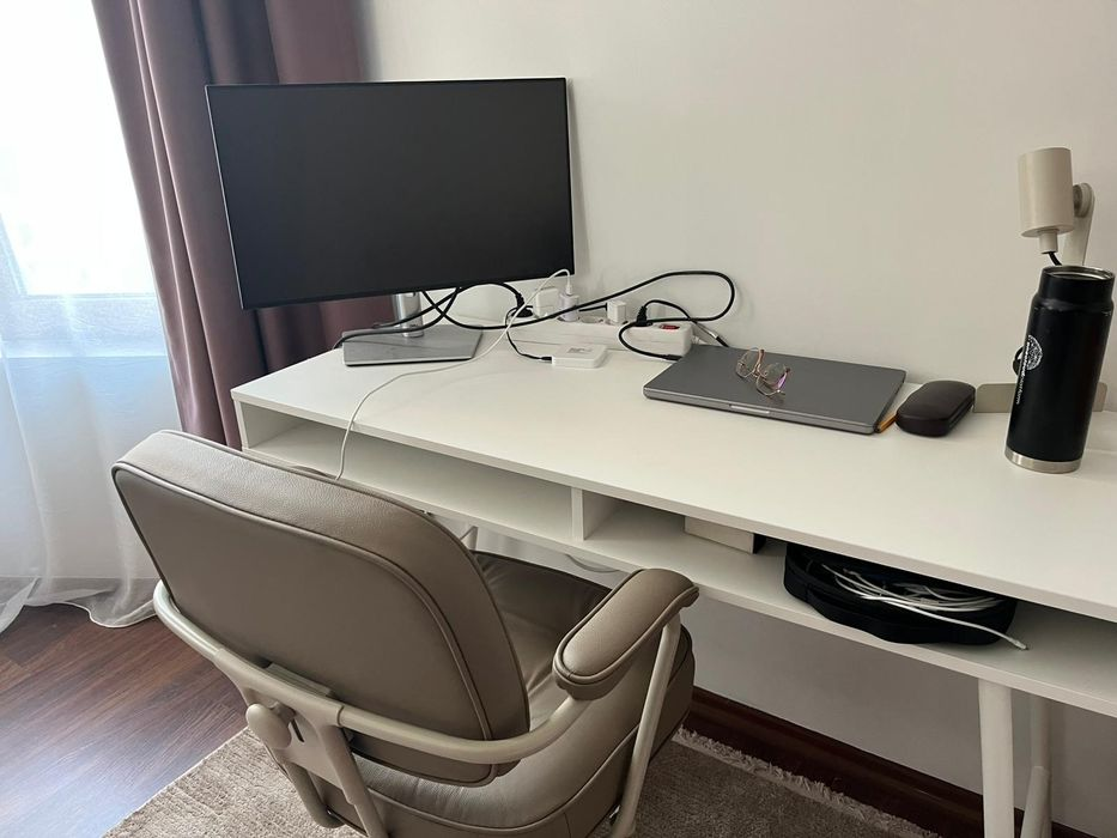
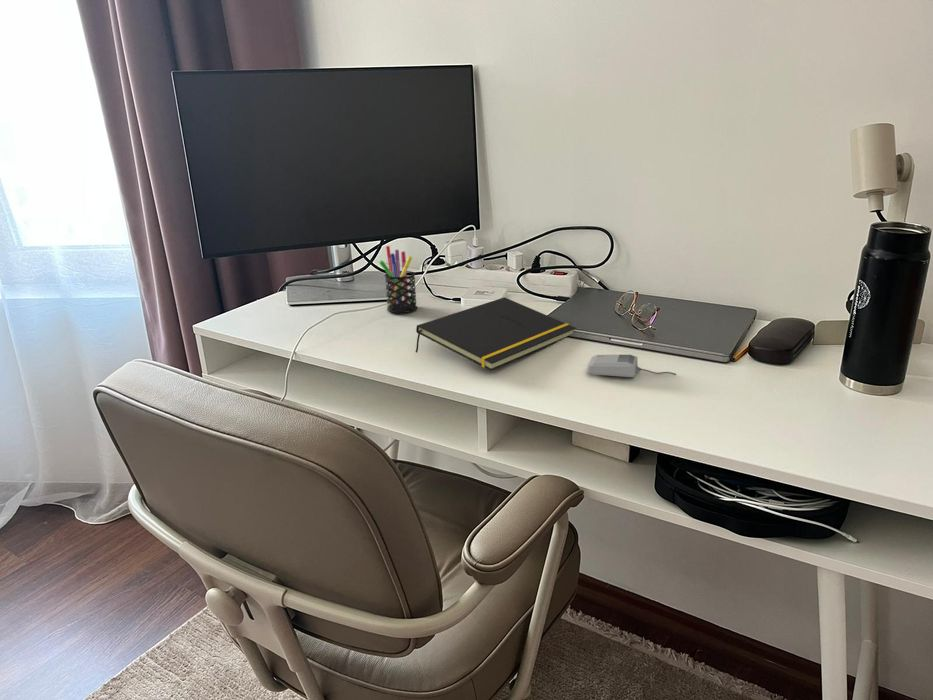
+ pen holder (396, 279)
+ notepad (498, 330)
+ computer mouse (631, 365)
